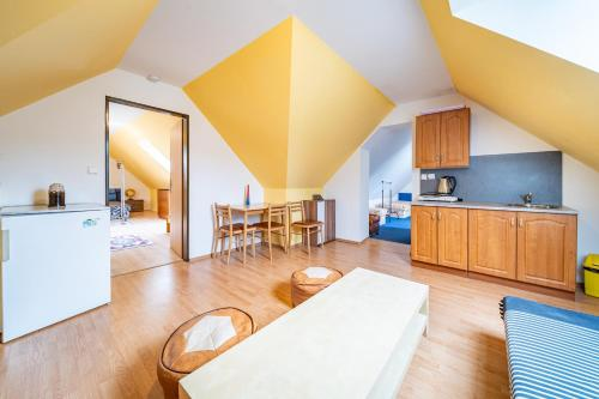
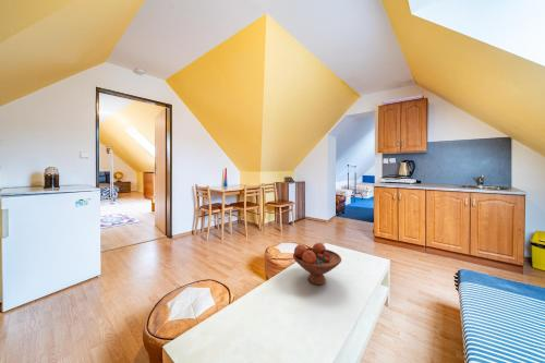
+ fruit bowl (316, 263)
